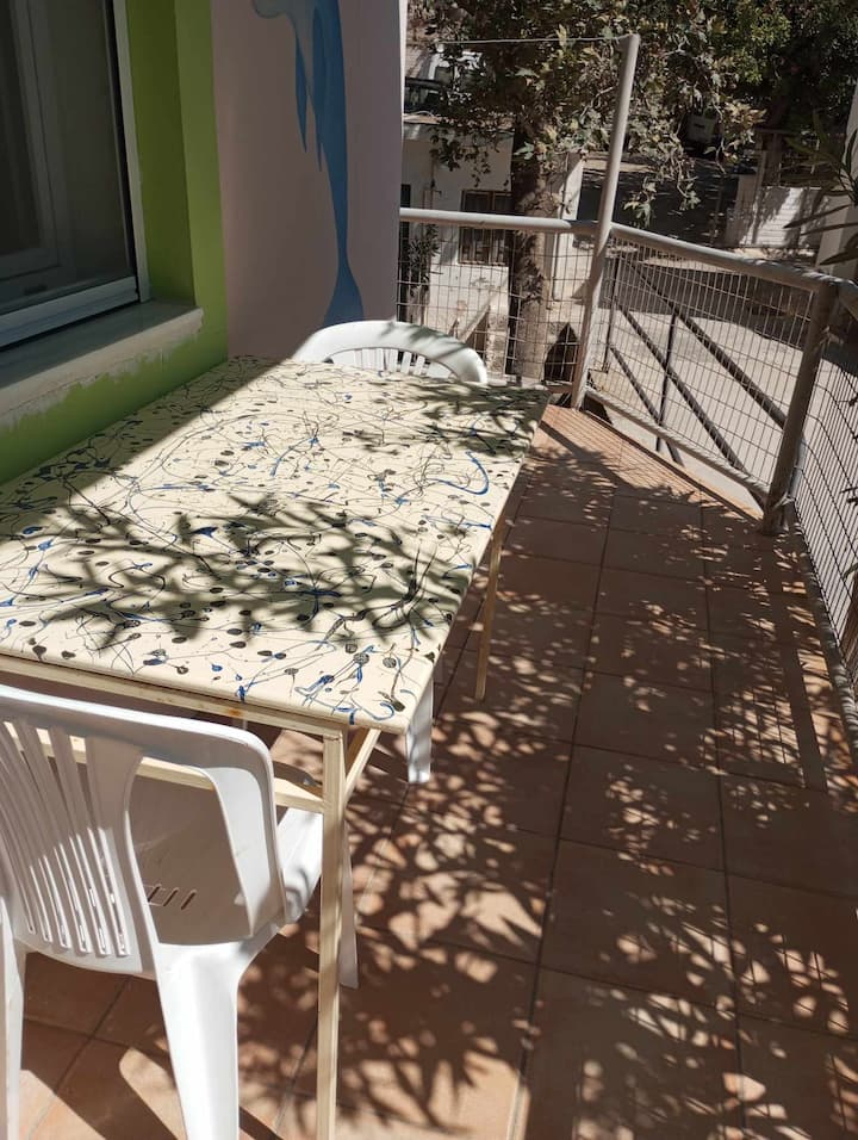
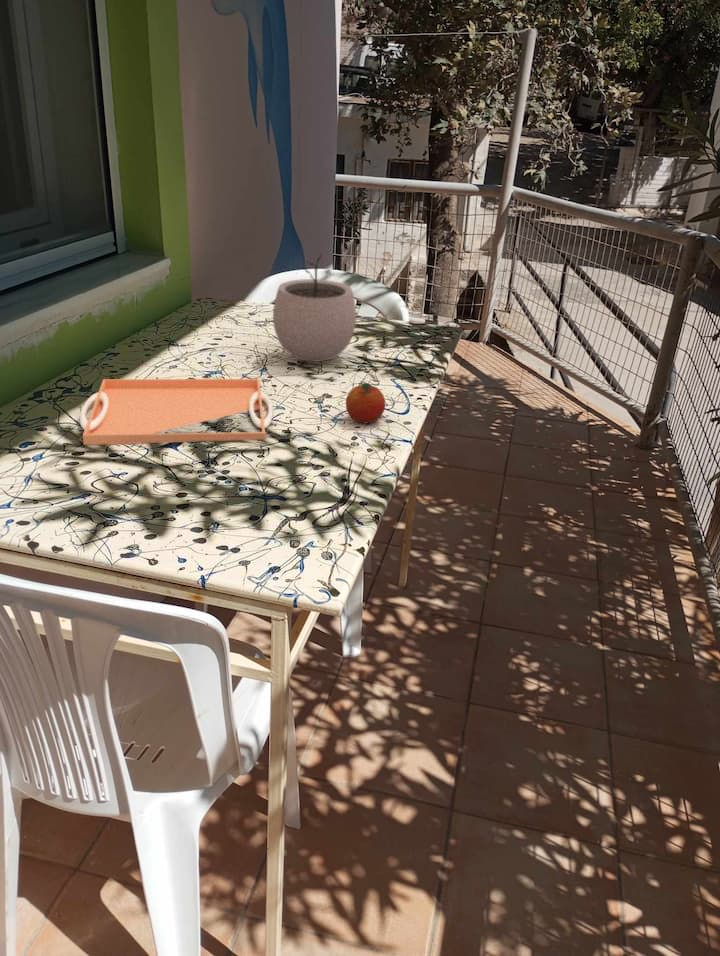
+ serving tray (179, 408)
+ plant pot (314, 308)
+ fruit (365, 400)
